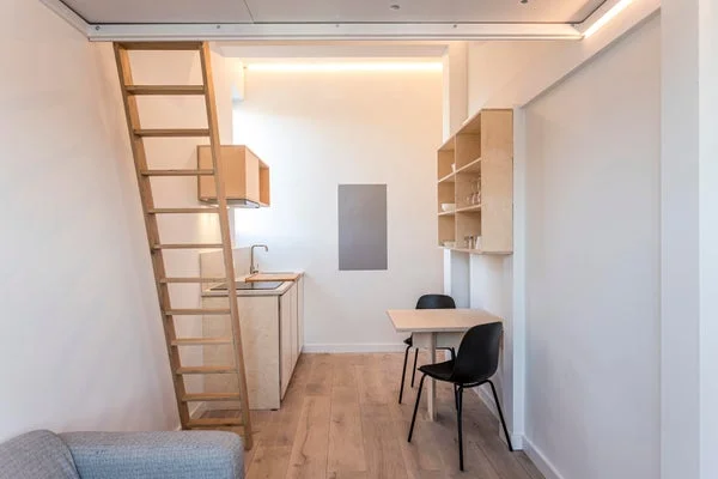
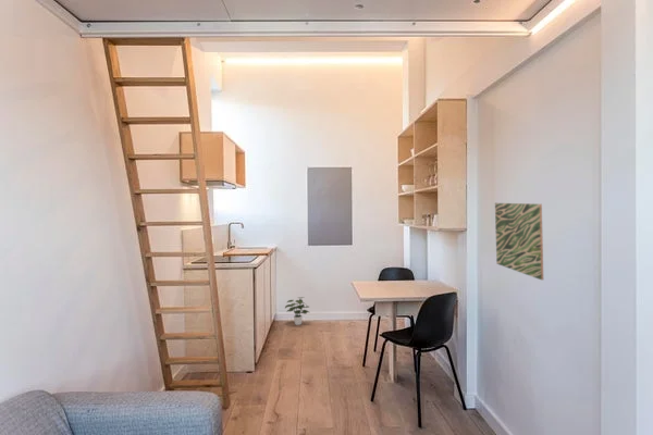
+ potted plant (297, 310)
+ wall art (516, 237)
